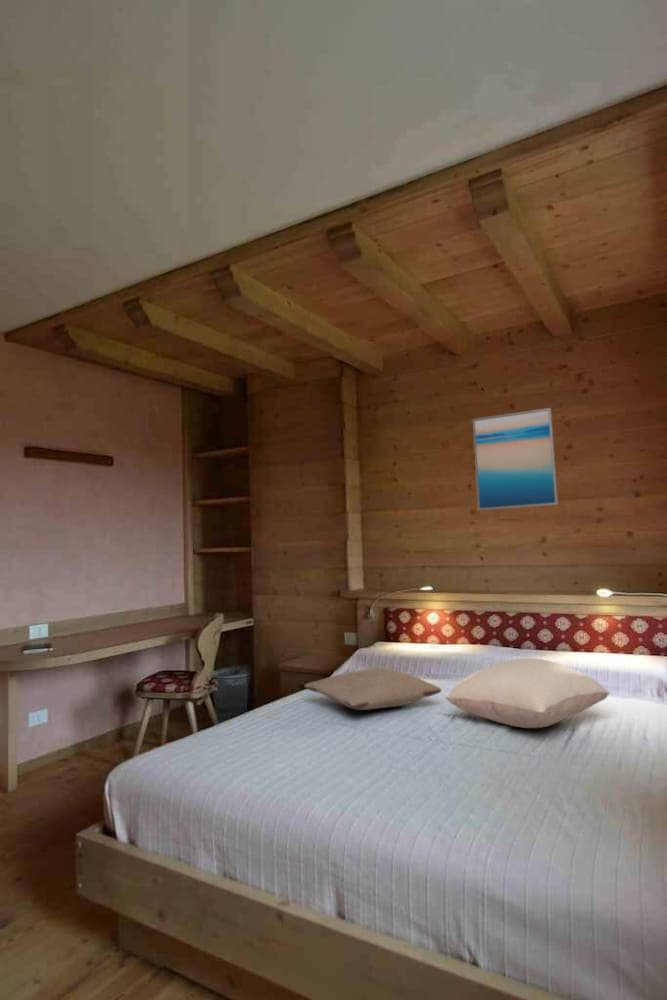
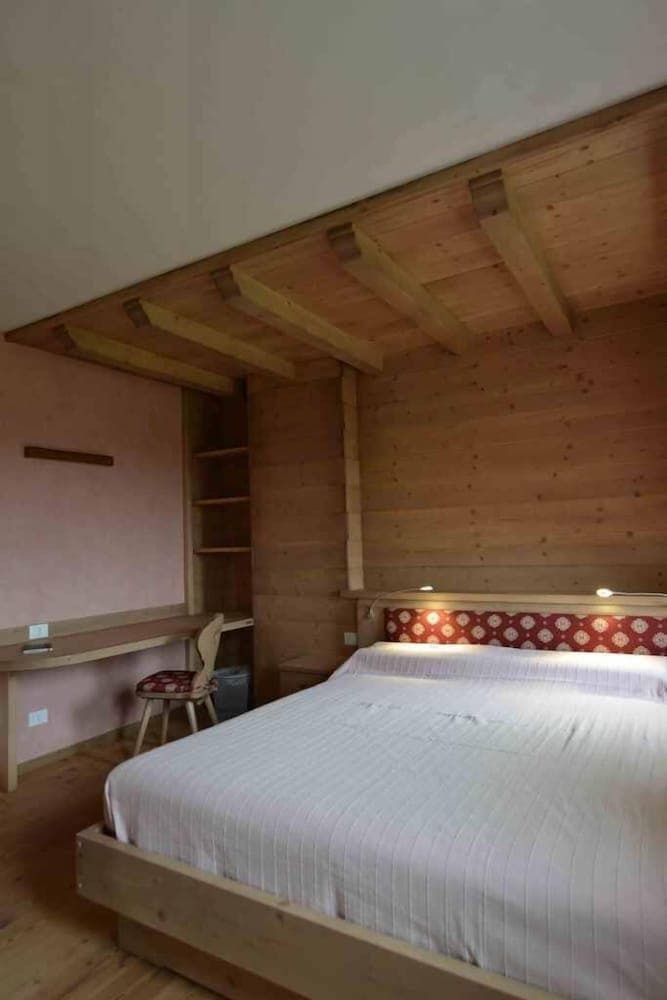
- pillow (525, 691)
- pillow (370, 689)
- wall art (513, 460)
